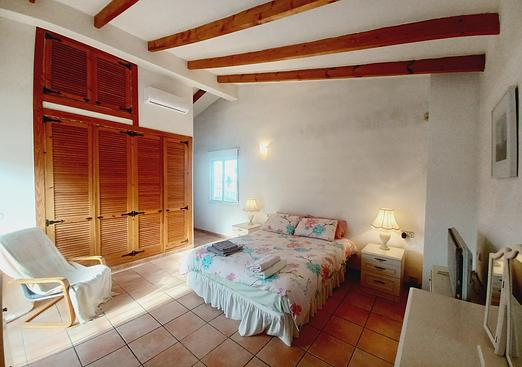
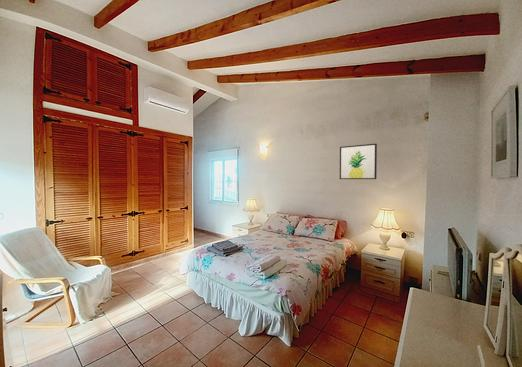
+ wall art (357, 162)
